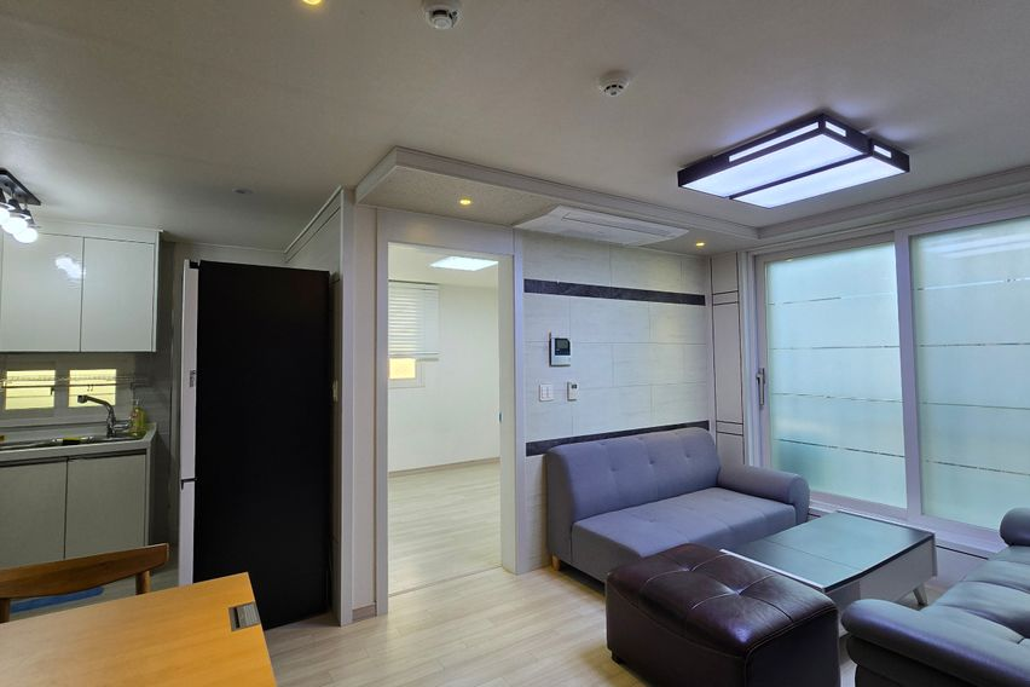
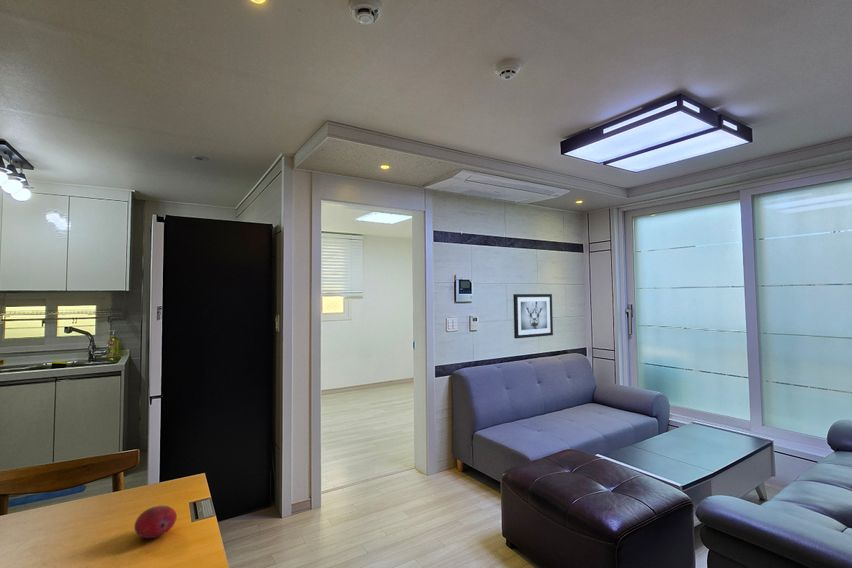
+ fruit (154, 520)
+ wall art (533, 315)
